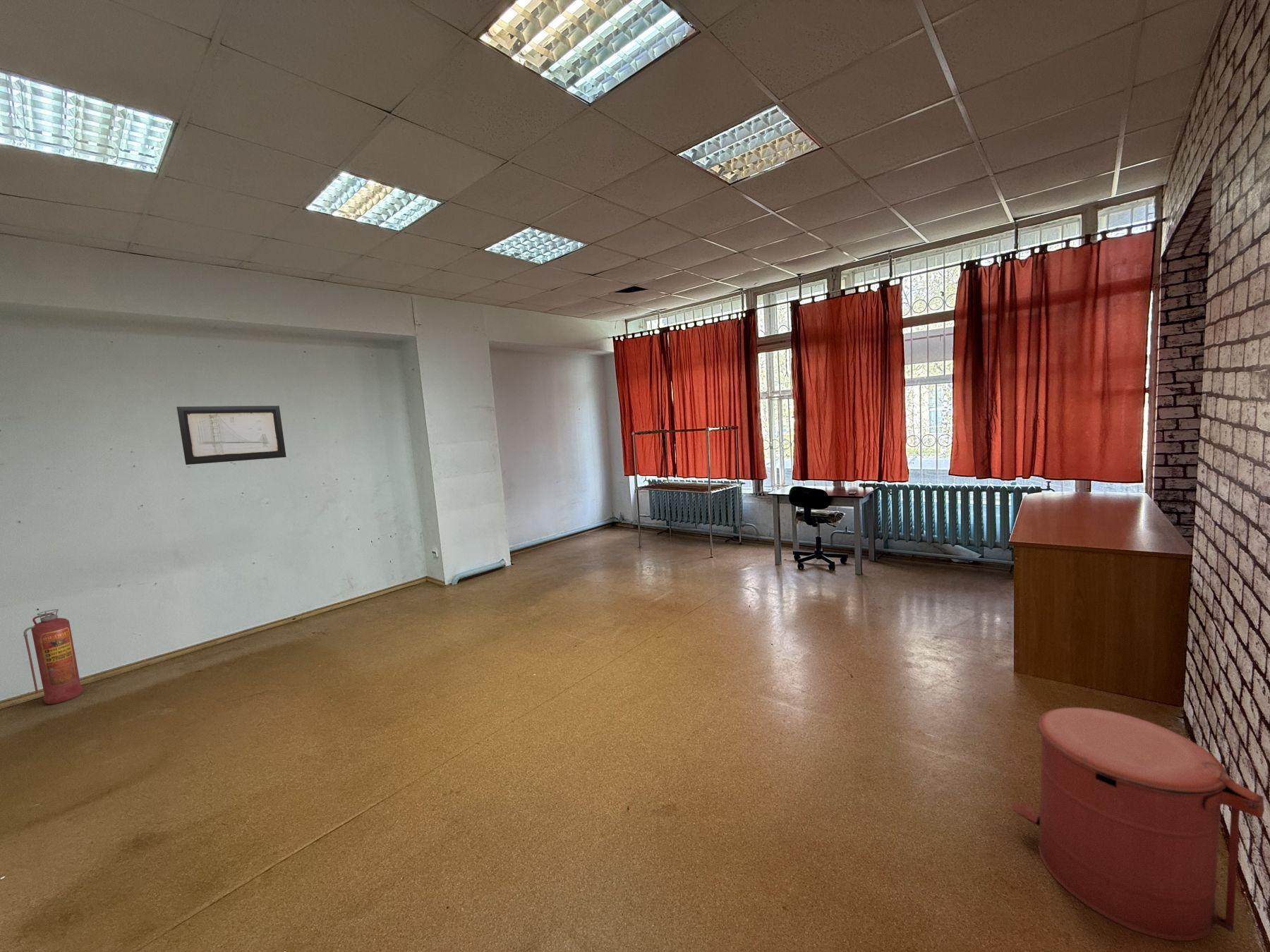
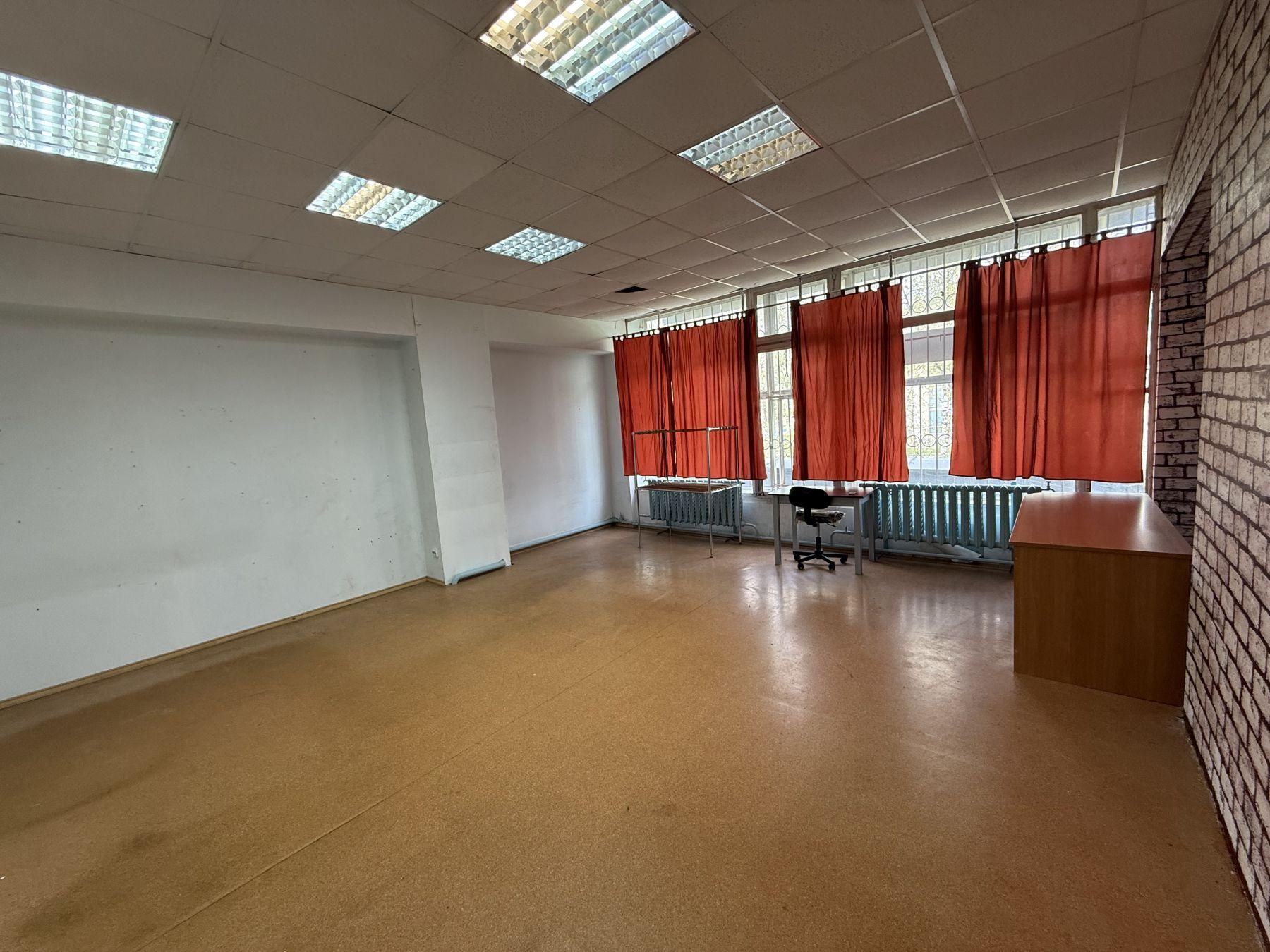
- trash can (1119, 808)
- wall art (235, 433)
- fire extinguisher (52, 655)
